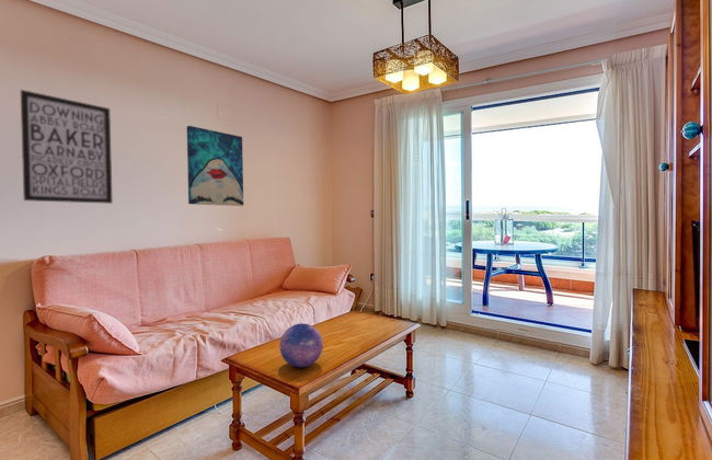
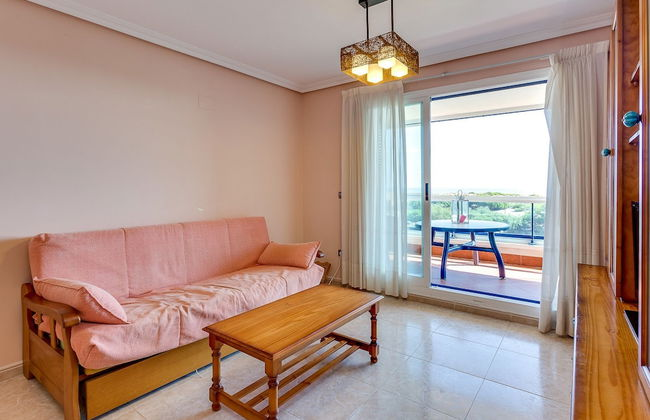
- wall art (69, 151)
- decorative ball (301, 345)
- wall art (217, 168)
